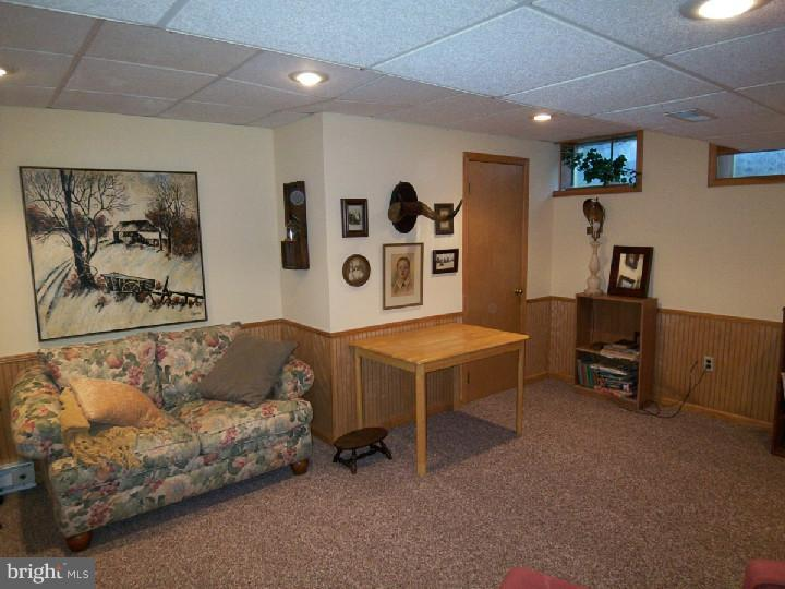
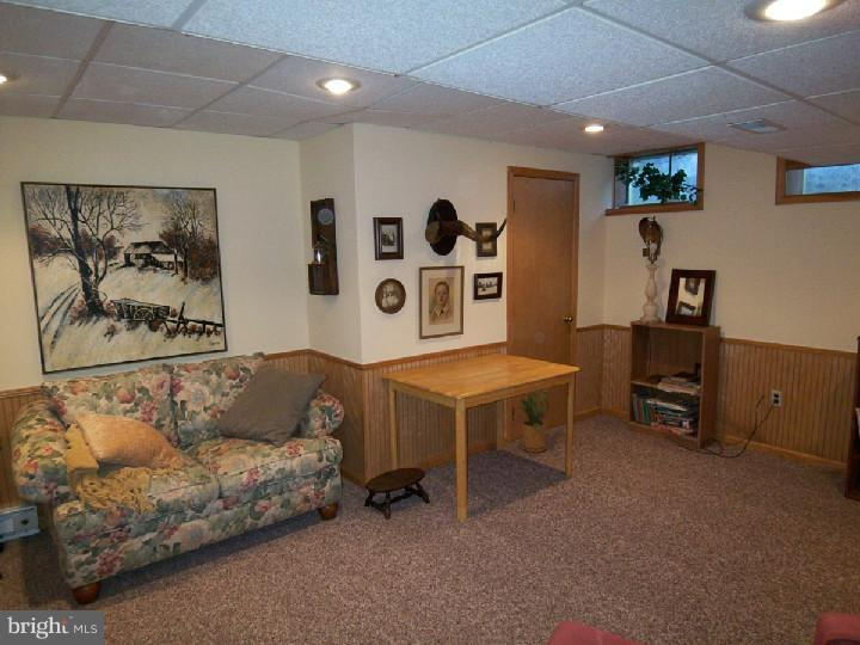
+ house plant (529, 416)
